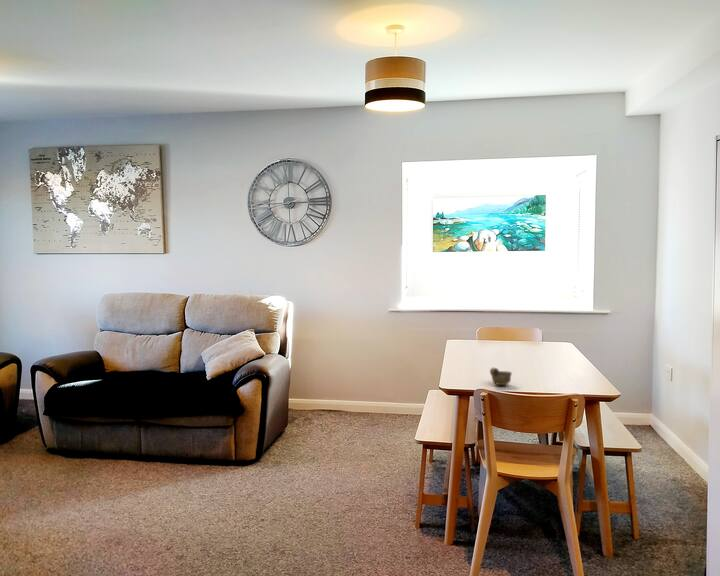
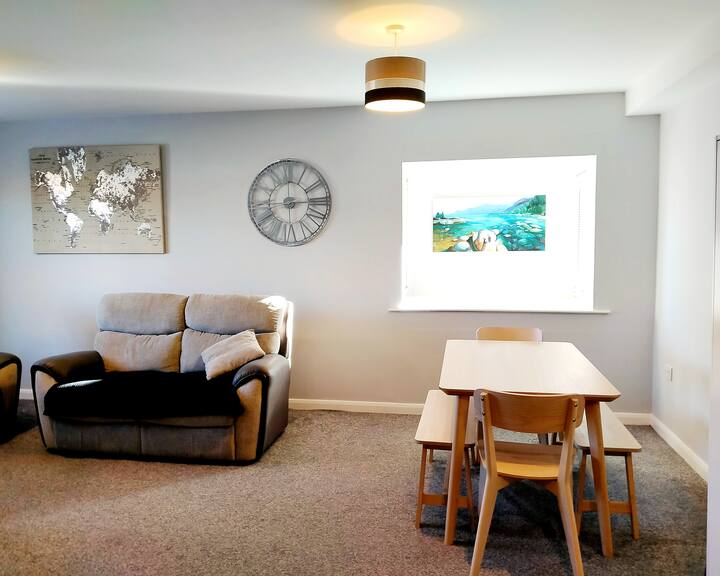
- cup (499, 375)
